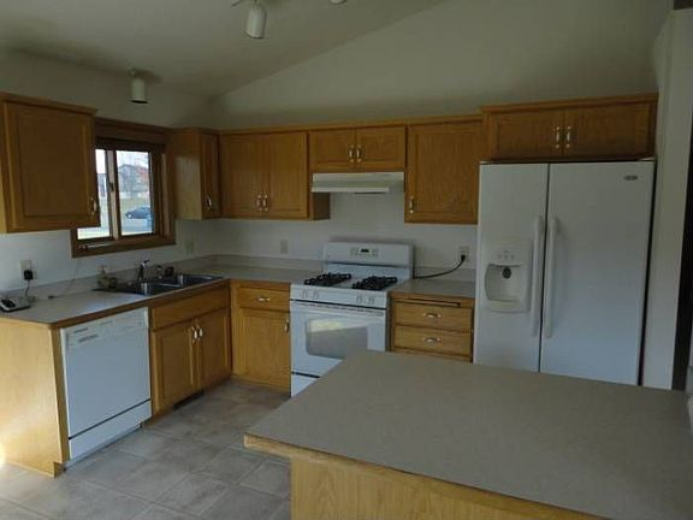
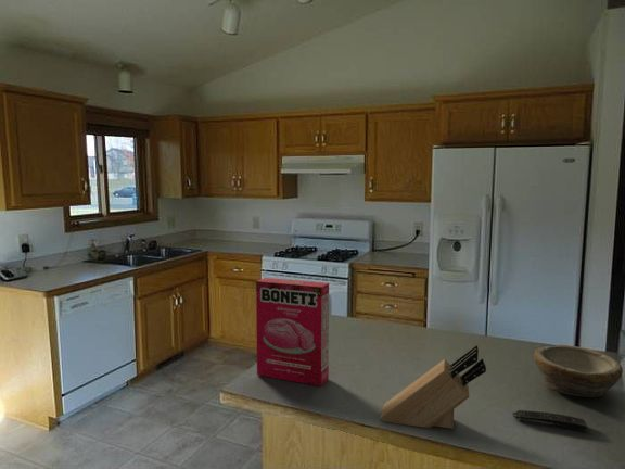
+ knife block (432, 382)
+ bowl (575, 373)
+ cereal box (292, 329)
+ remote control (548, 419)
